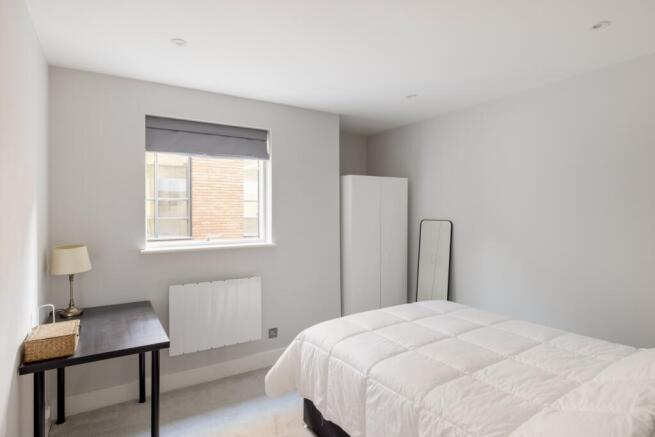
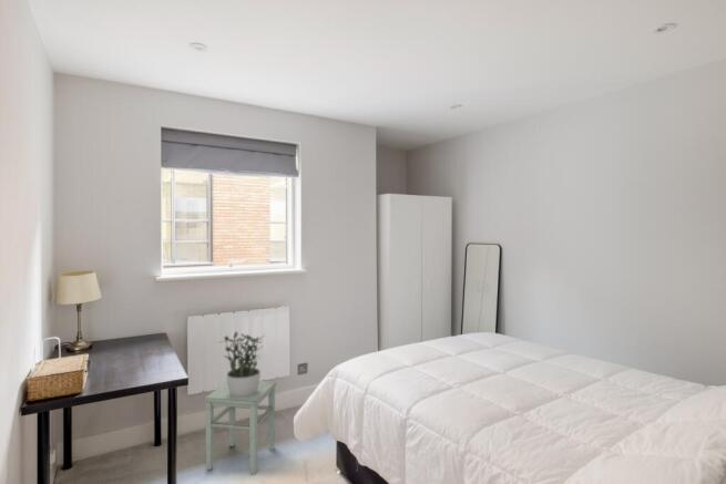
+ stool (242, 424)
+ potted plant (242, 360)
